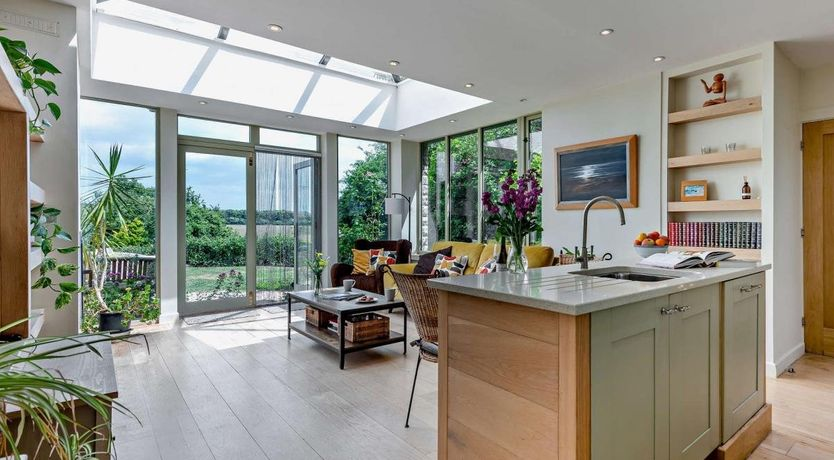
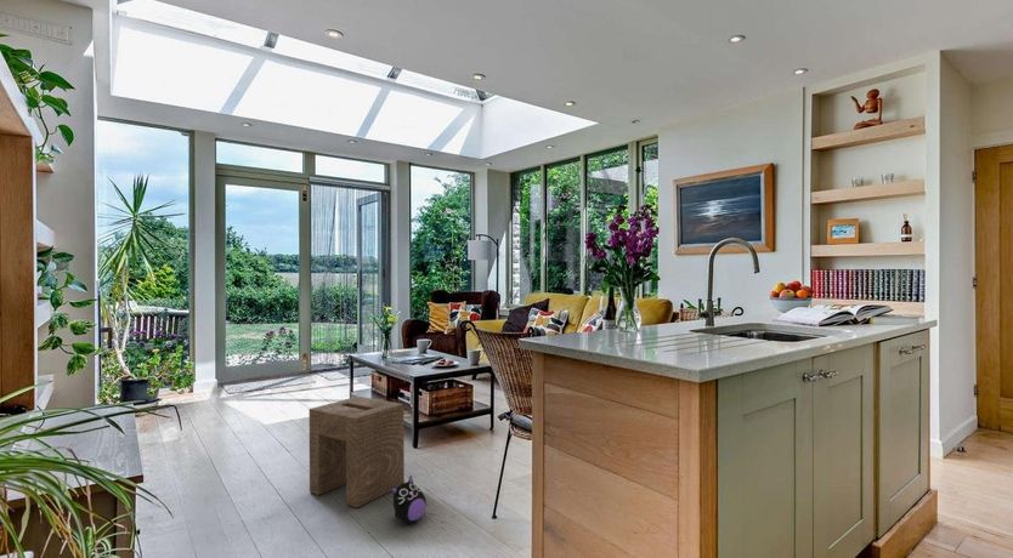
+ plush toy (409, 499)
+ stool (357, 446)
